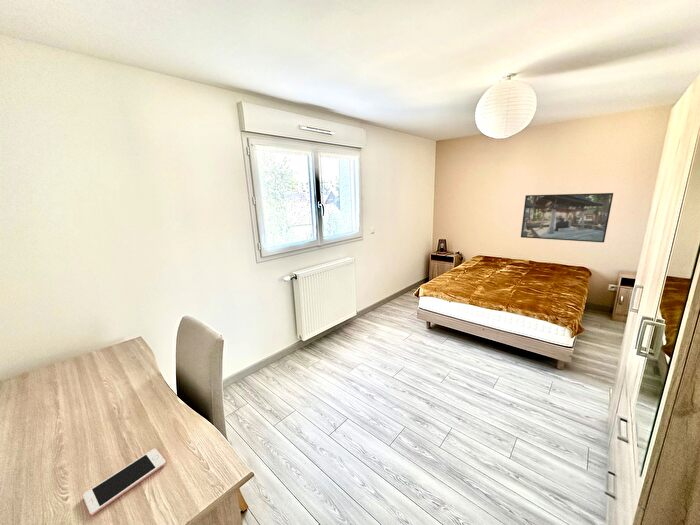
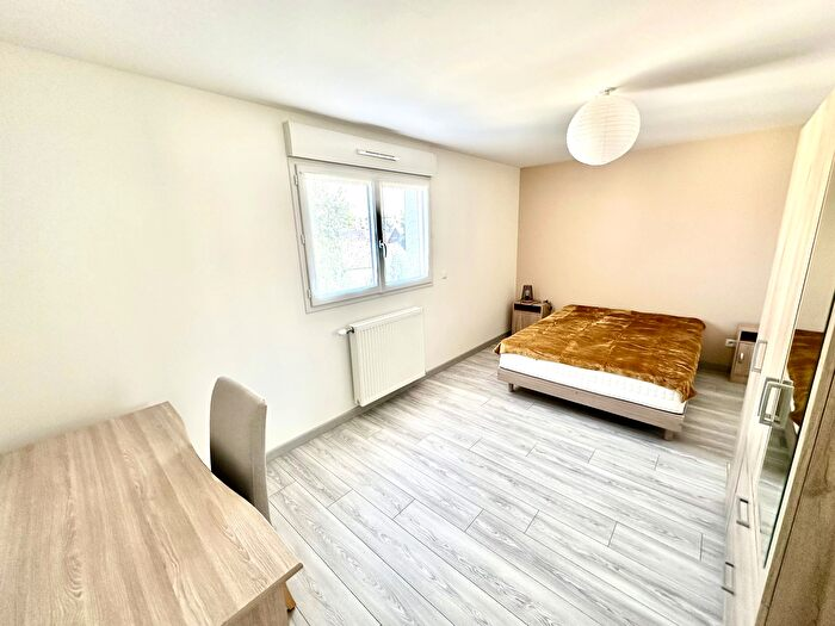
- cell phone (126, 478)
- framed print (562, 217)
